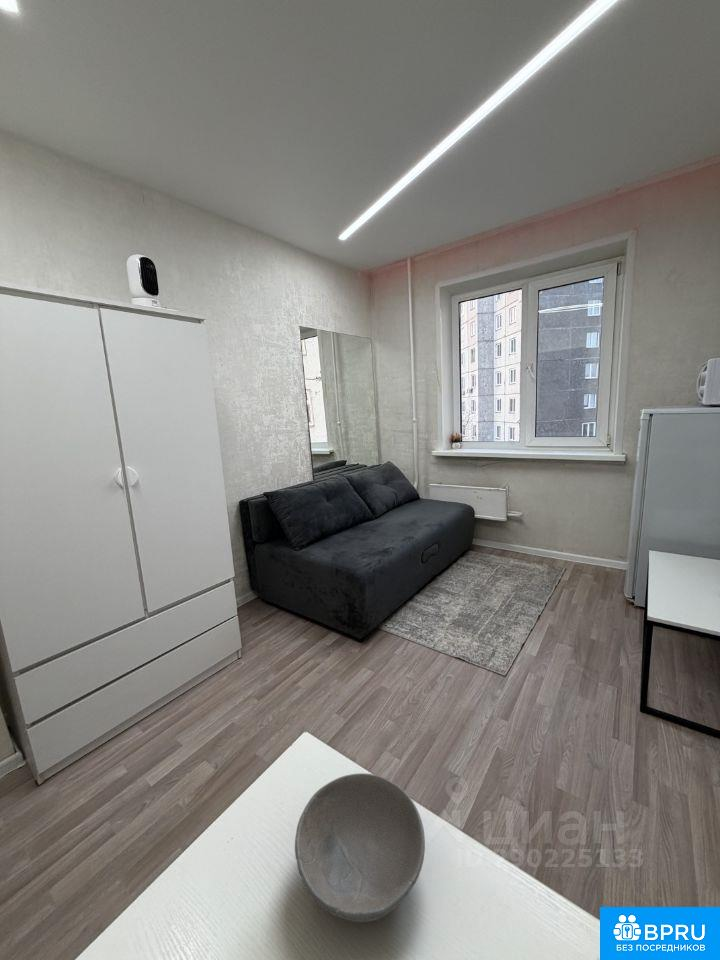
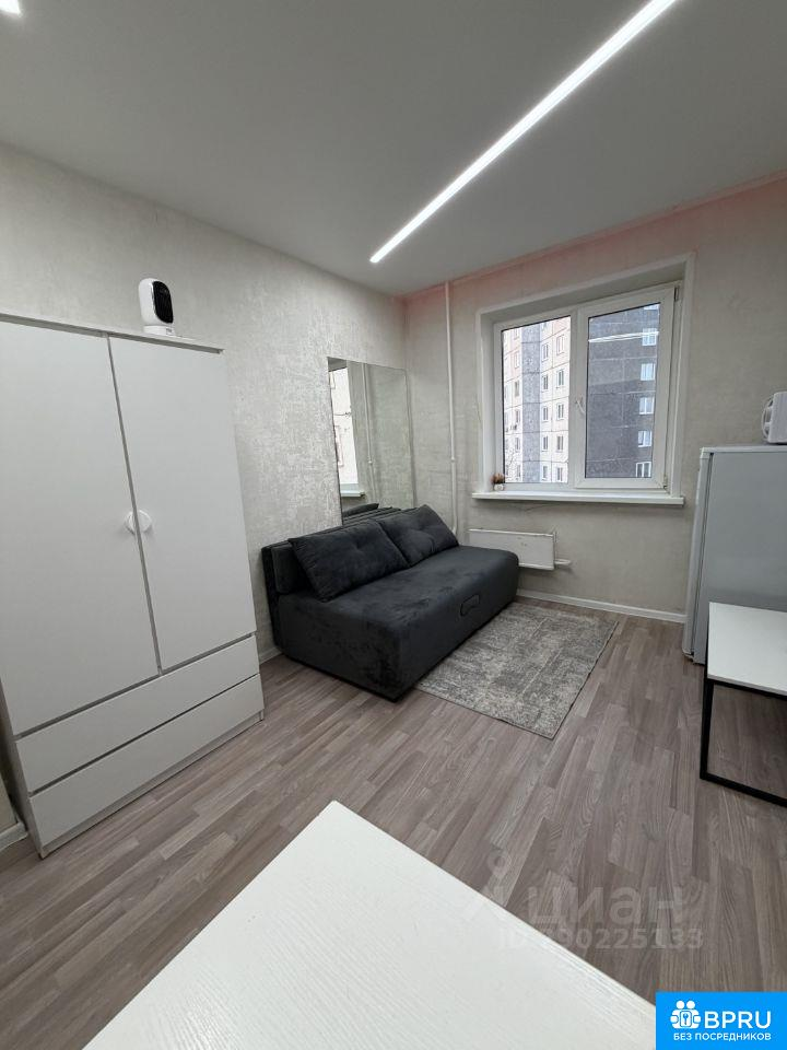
- soup bowl (361, 848)
